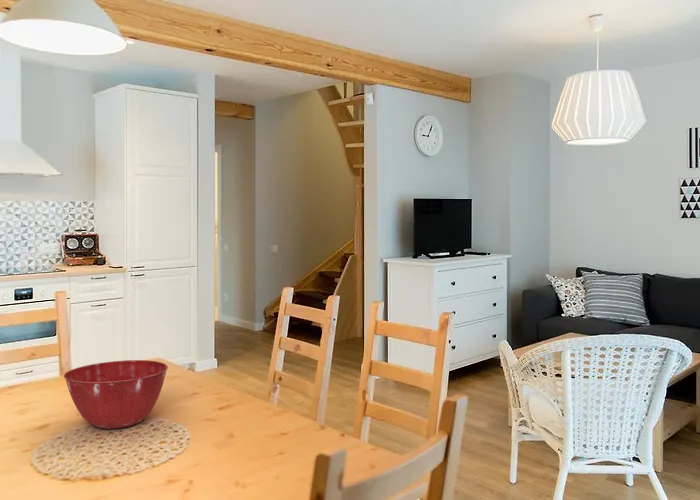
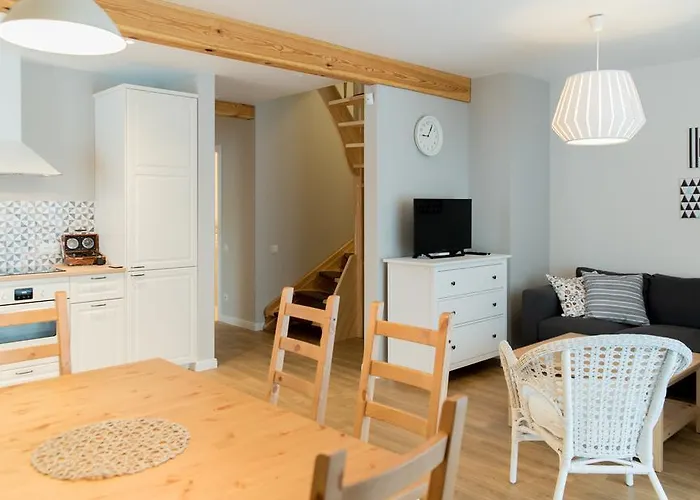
- mixing bowl (117, 395)
